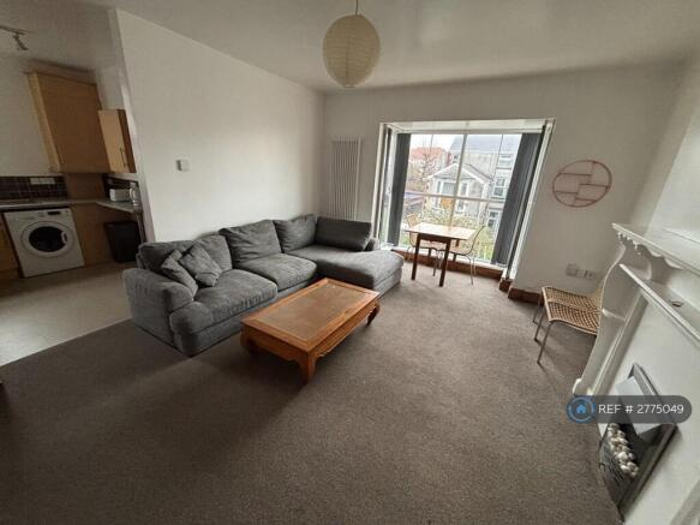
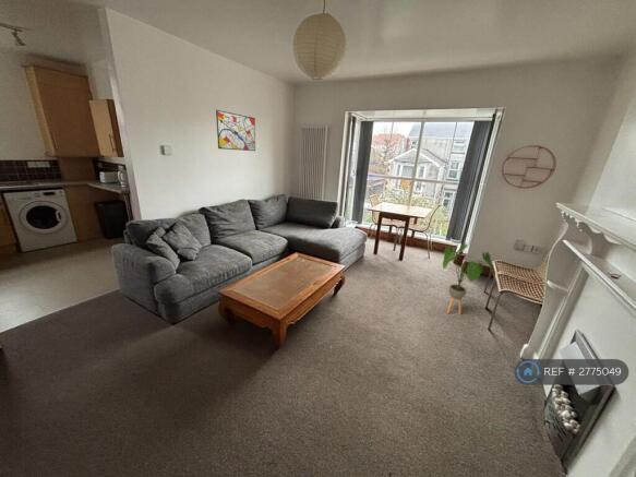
+ wall art (237, 132)
+ house plant (463, 283)
